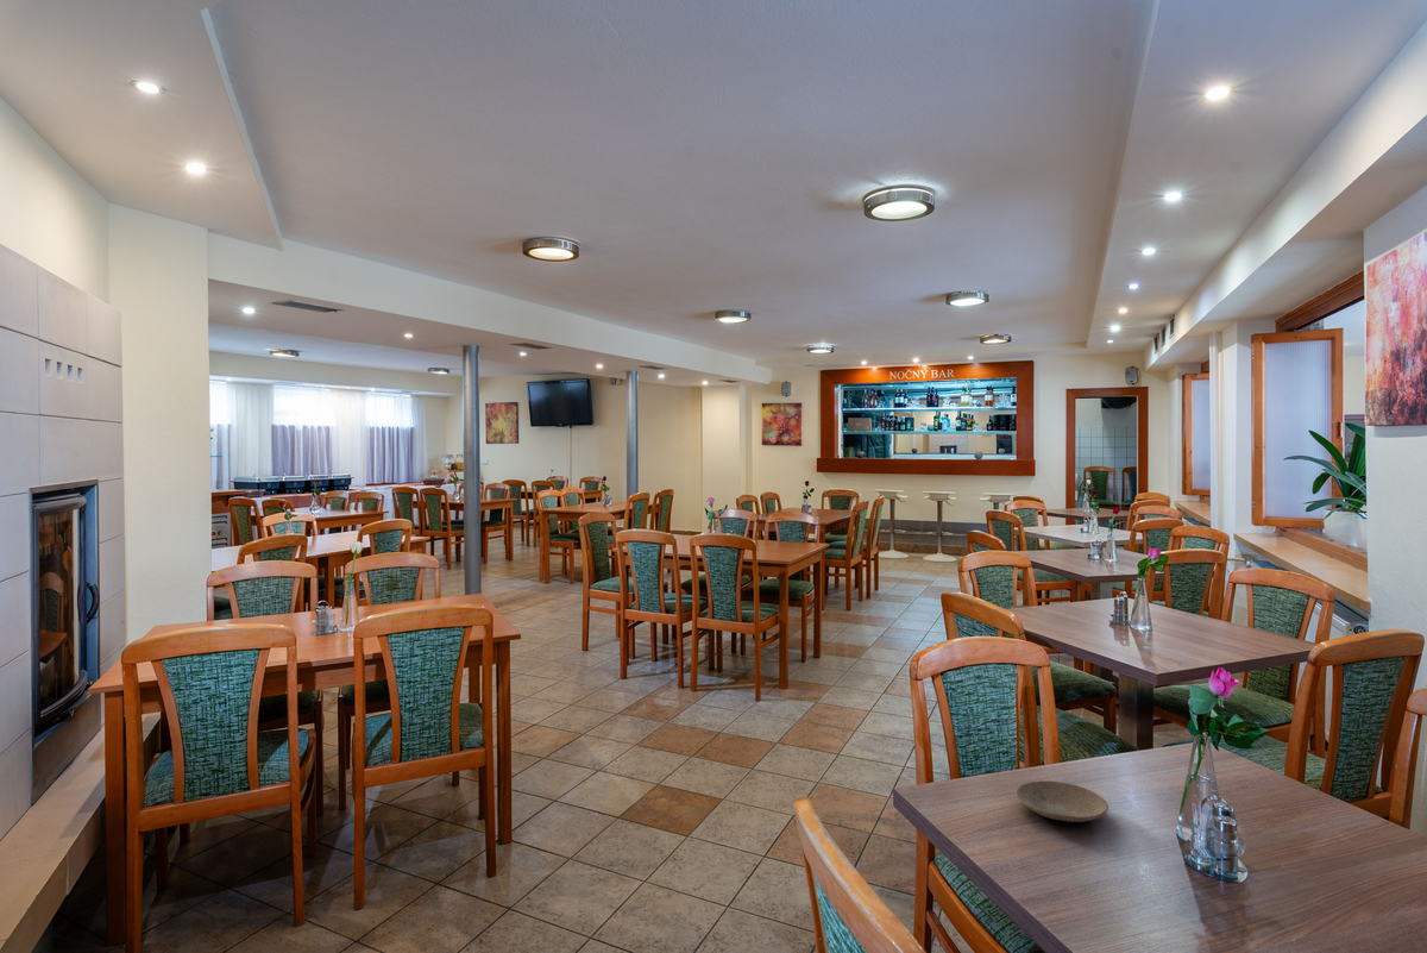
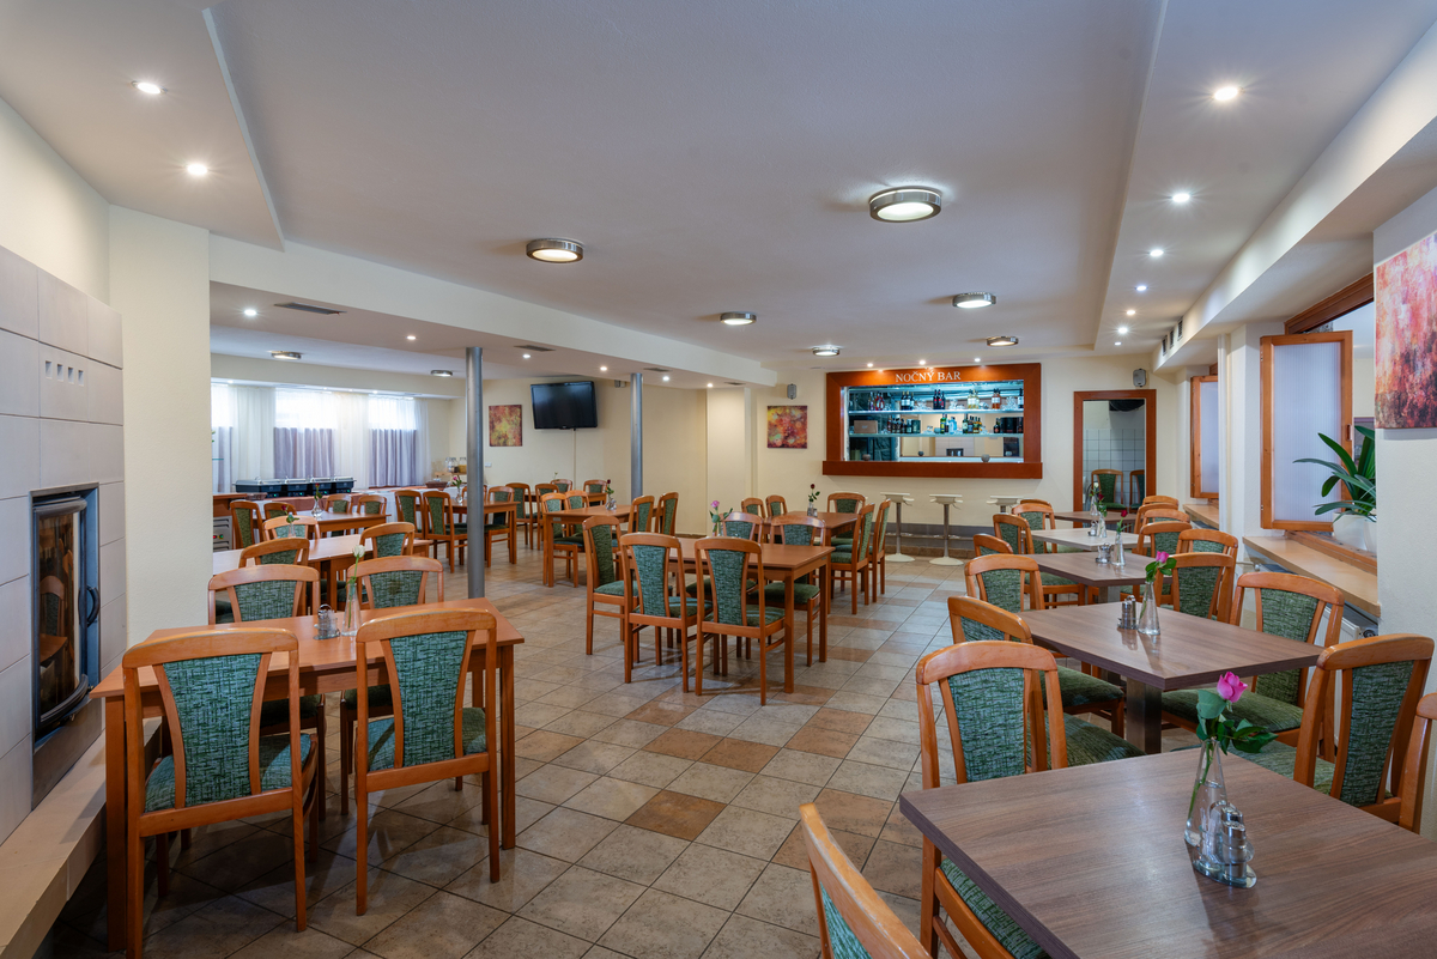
- plate (1061, 804)
